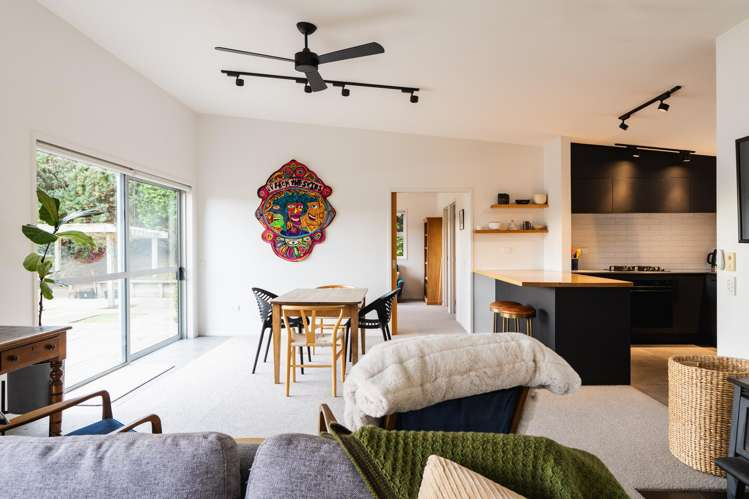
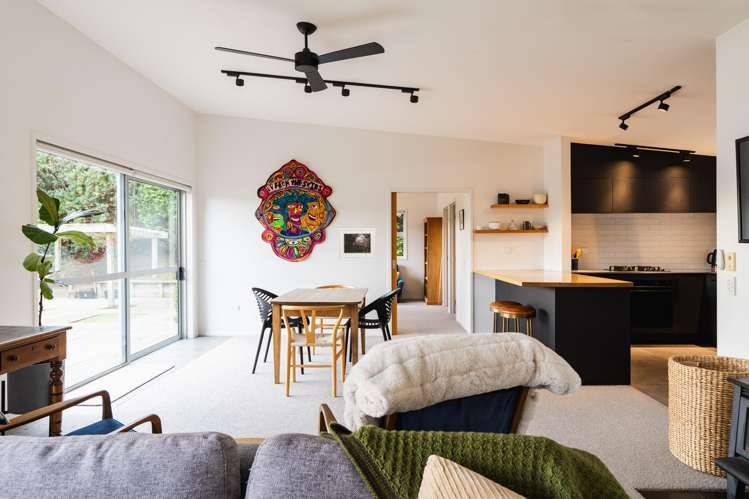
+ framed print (357, 243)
